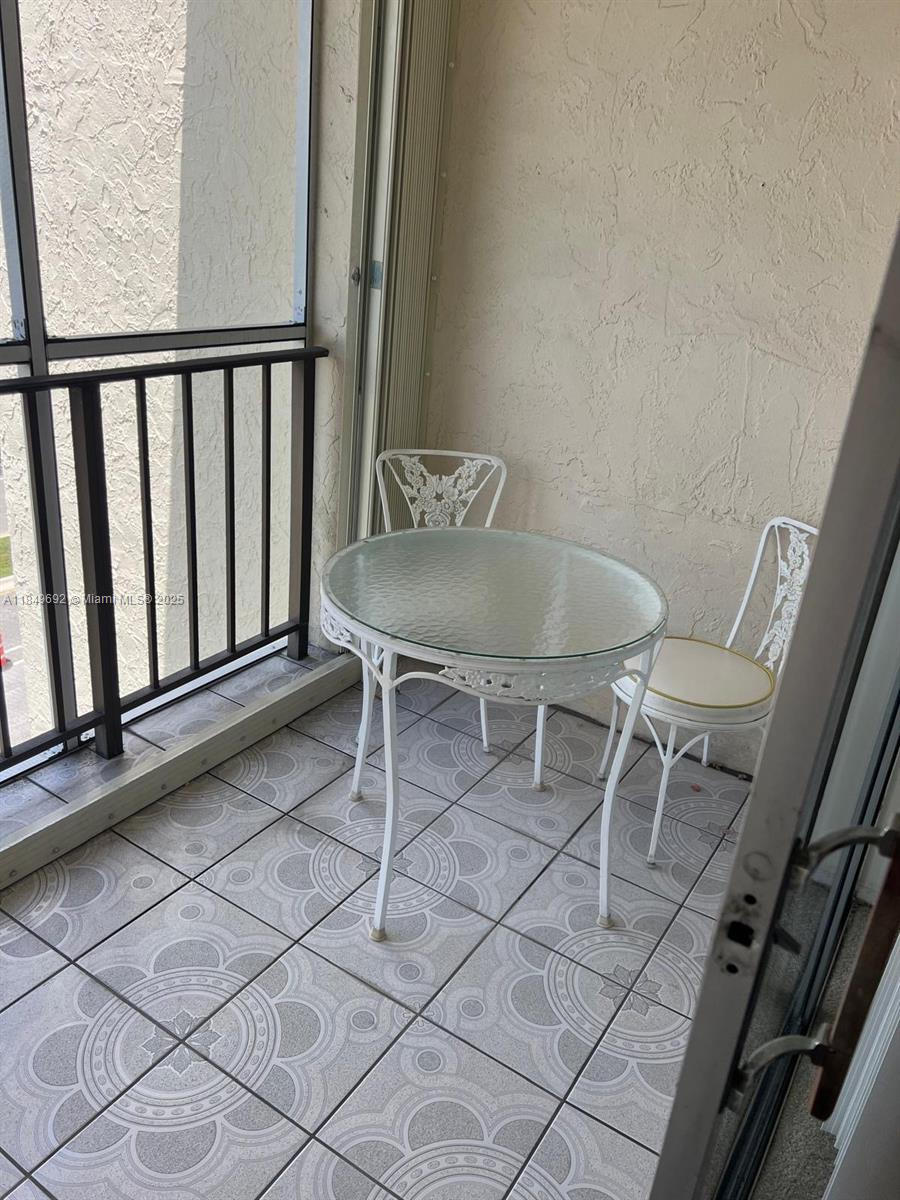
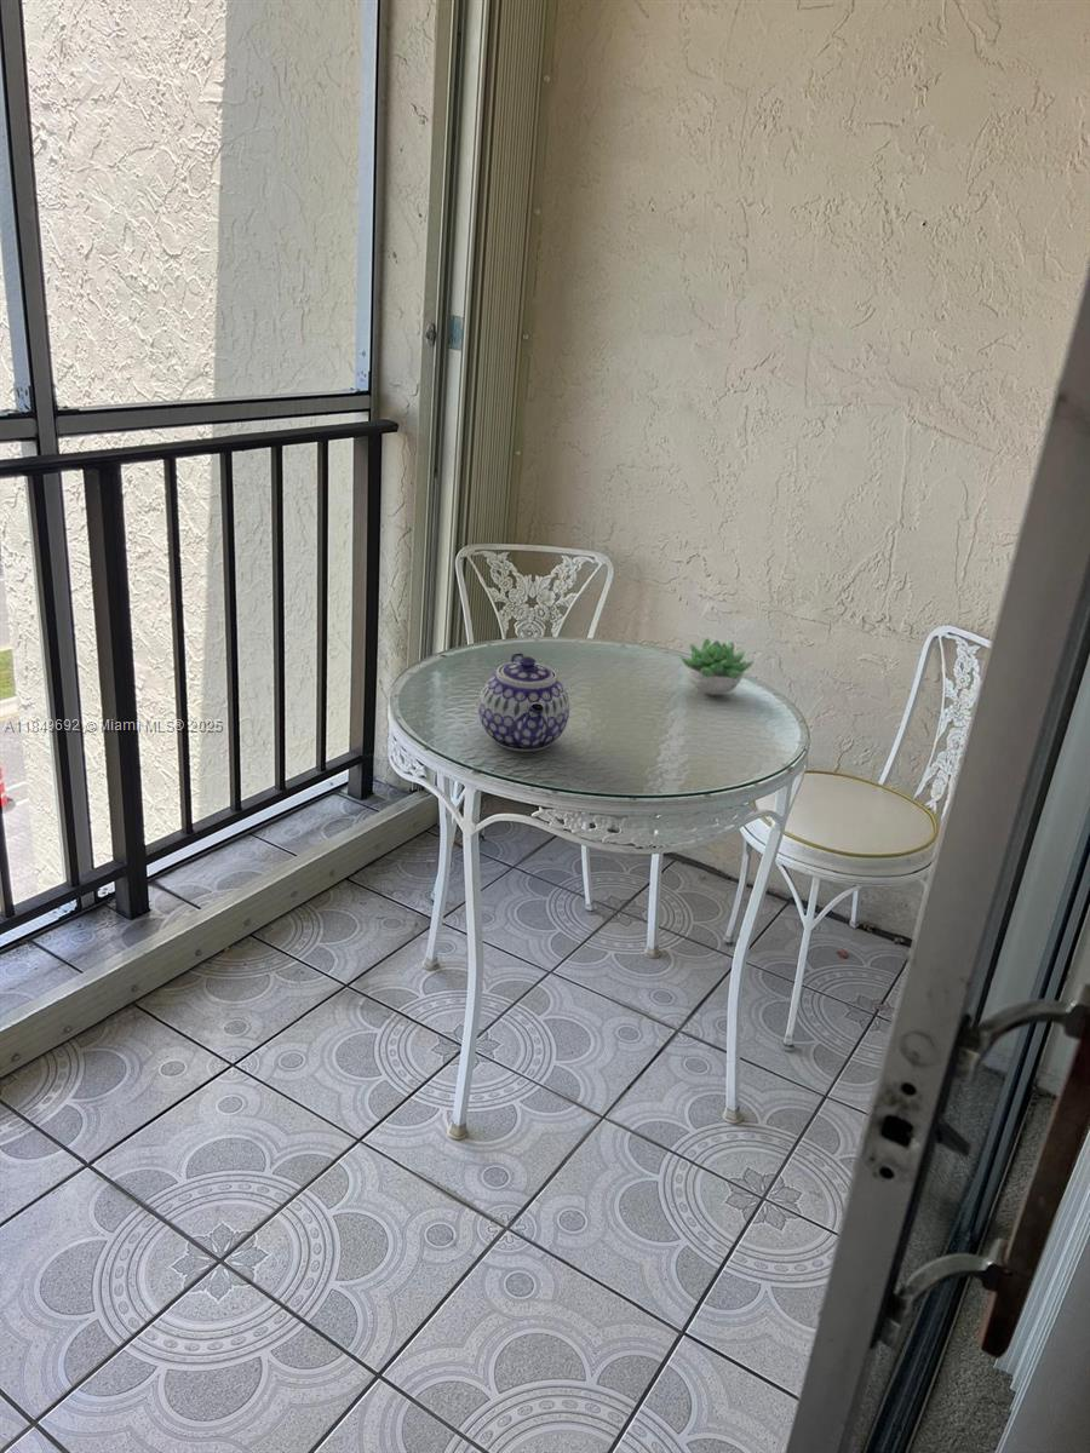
+ teapot (524, 699)
+ succulent plant (715, 668)
